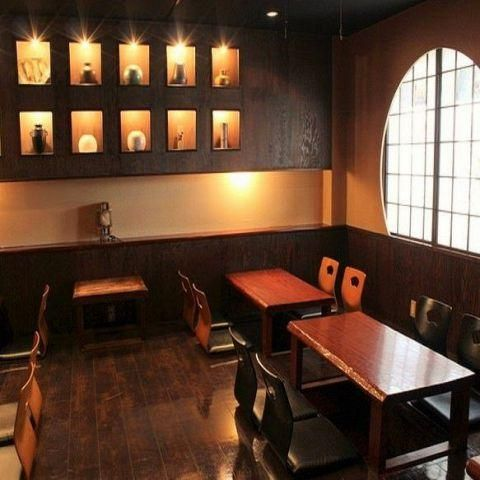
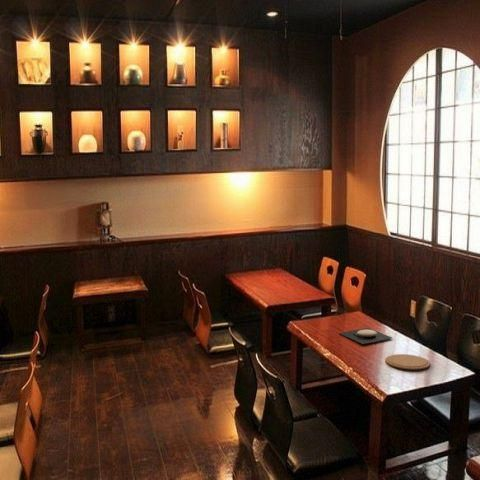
+ plate (407, 361)
+ plate (365, 333)
